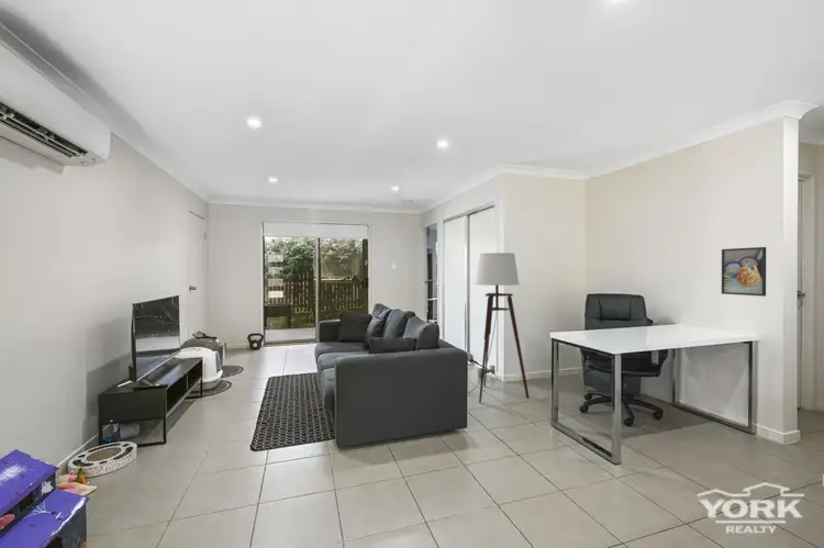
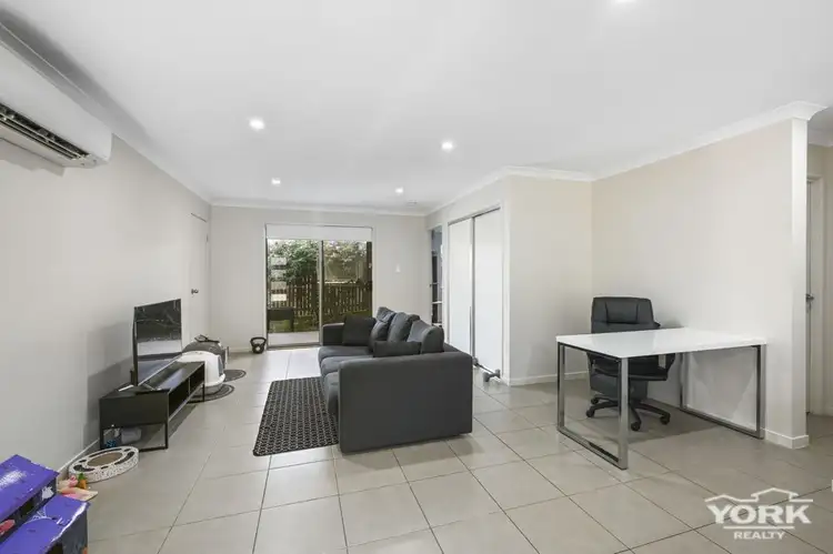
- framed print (743, 271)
- floor lamp (487, 324)
